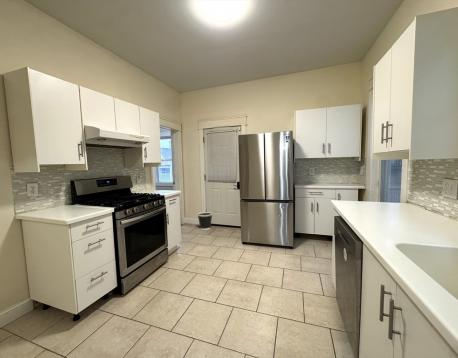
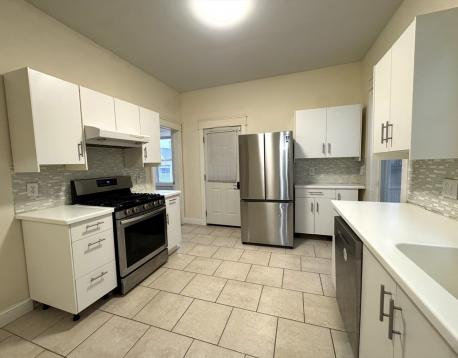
- wastebasket (205, 221)
